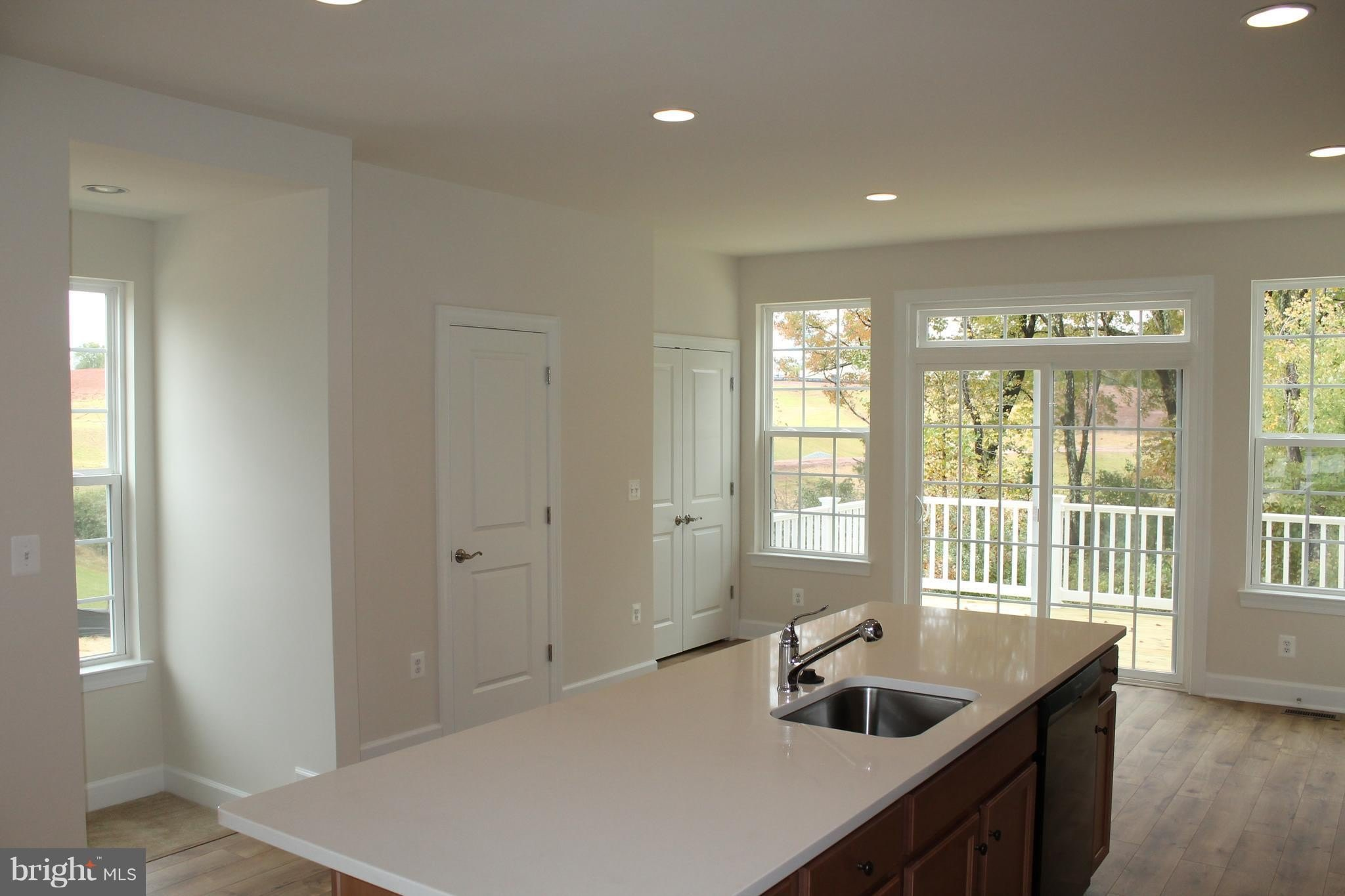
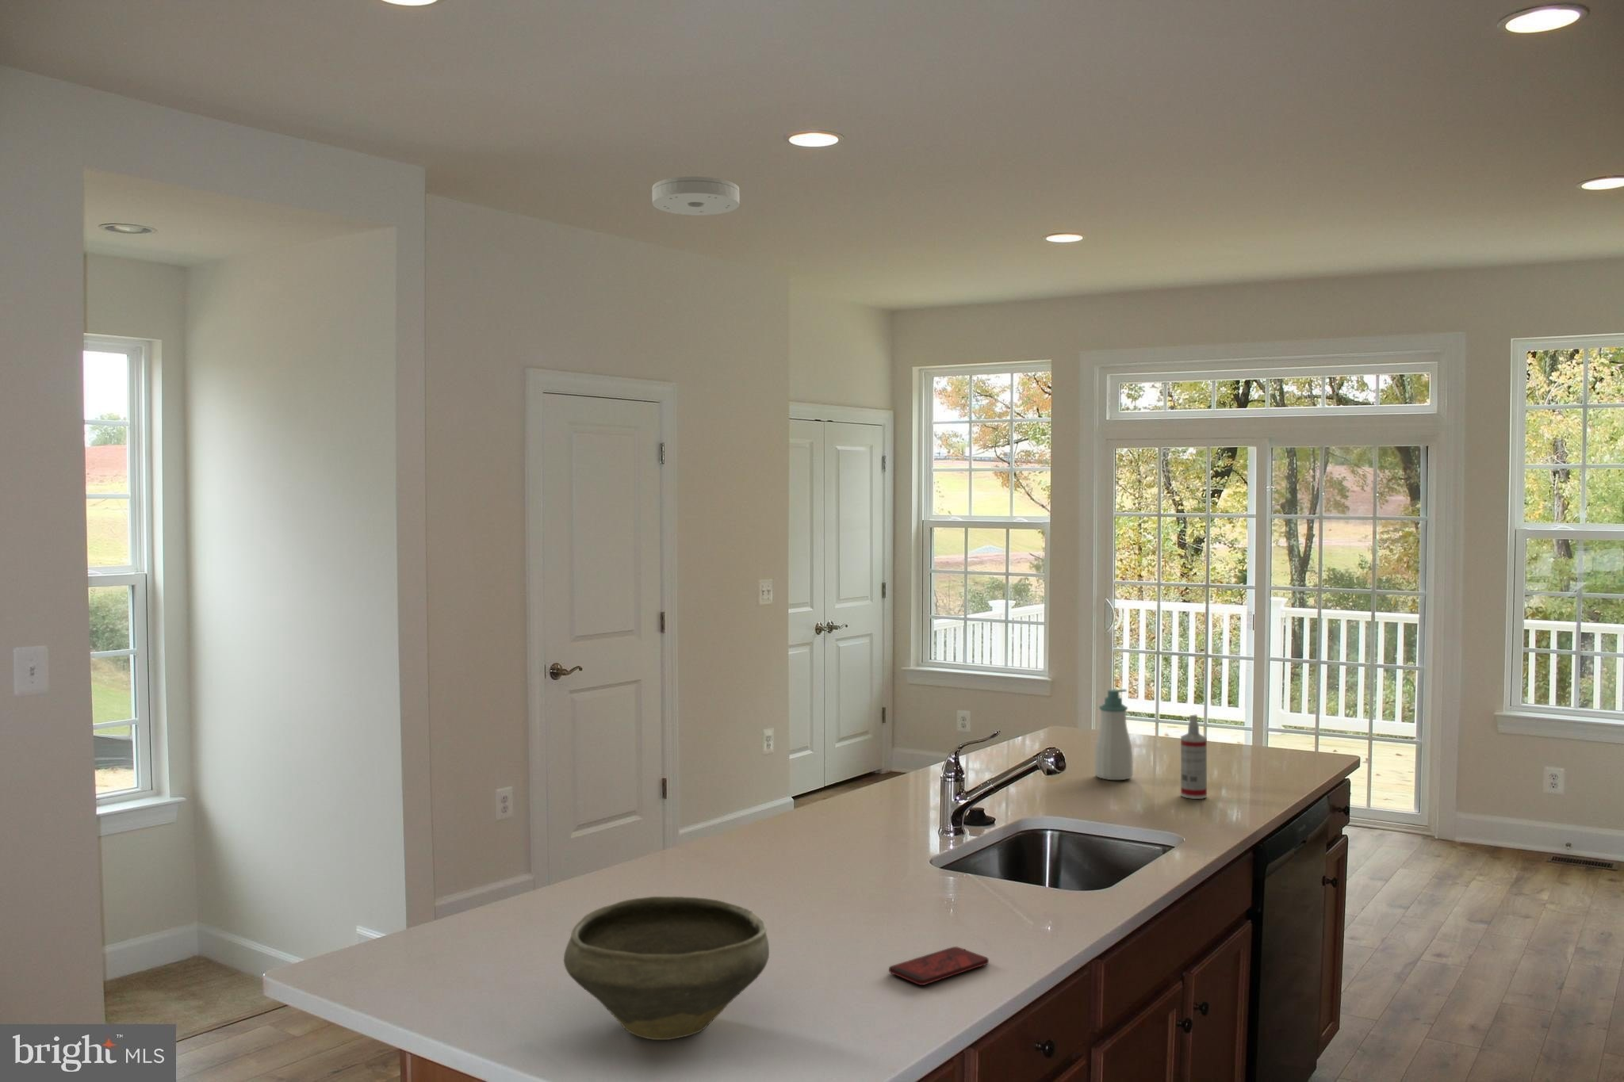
+ soap bottle (1113, 733)
+ smoke detector (695, 196)
+ spray bottle (1193, 756)
+ smartphone (939, 965)
+ bowl (668, 972)
